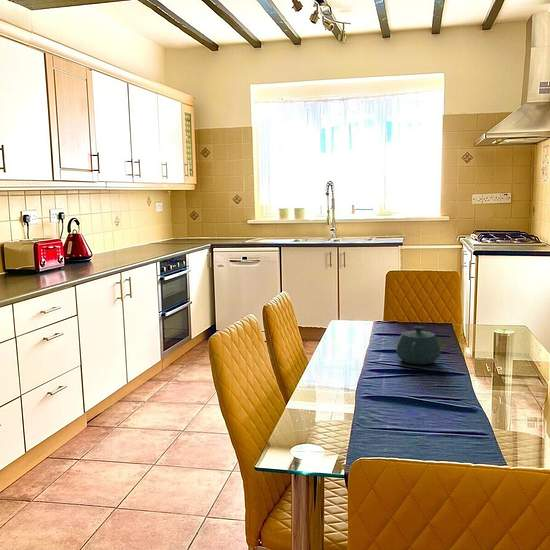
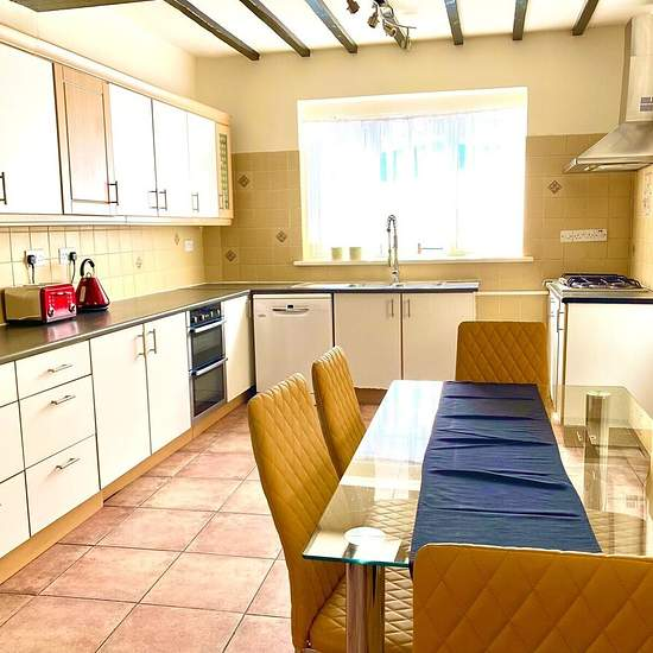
- teapot (418, 343)
